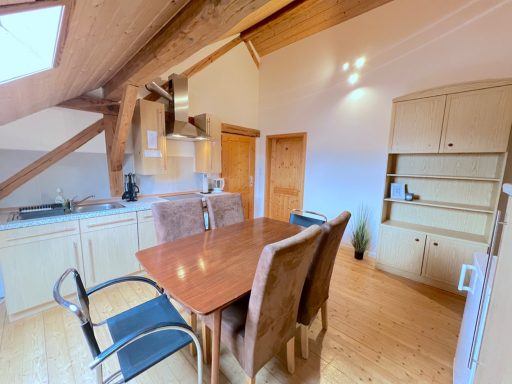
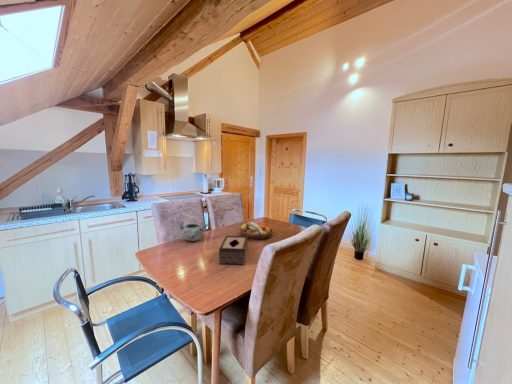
+ tissue box (234, 249)
+ decorative bowl (192, 231)
+ fruit bowl (256, 228)
